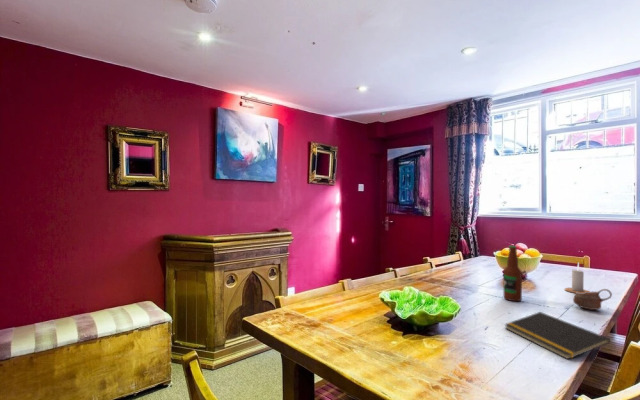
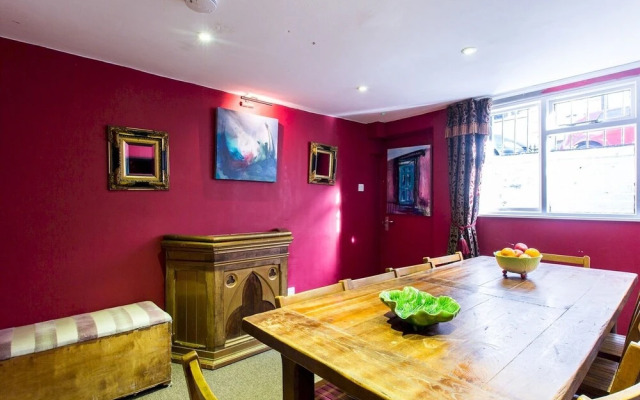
- notepad (552, 332)
- bottle (512, 272)
- candle (577, 276)
- cup (590, 298)
